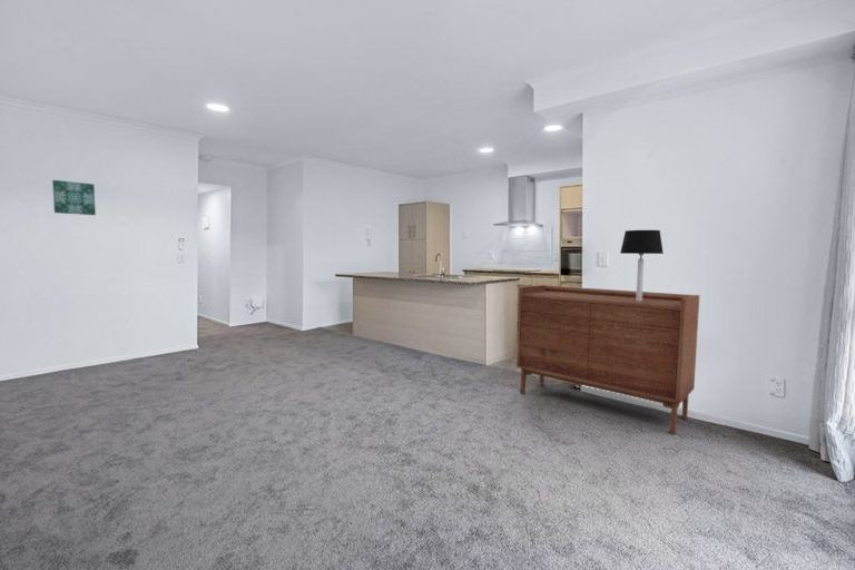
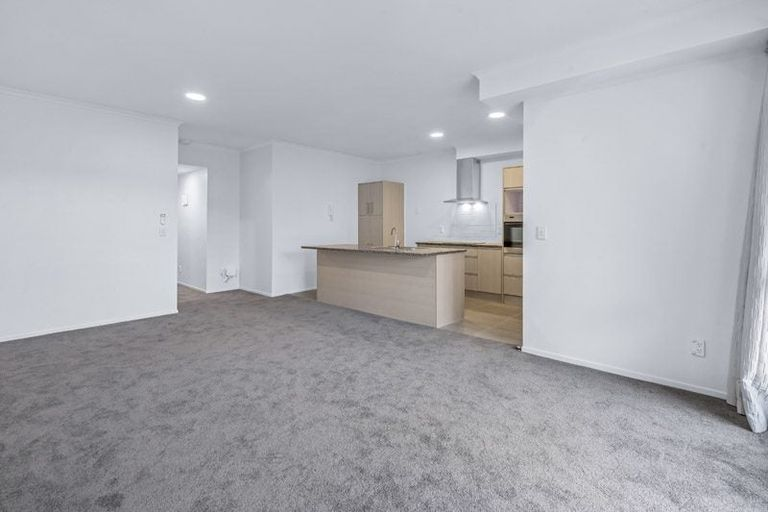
- wall art (75, 198)
- sideboard (599, 348)
- table lamp (640, 265)
